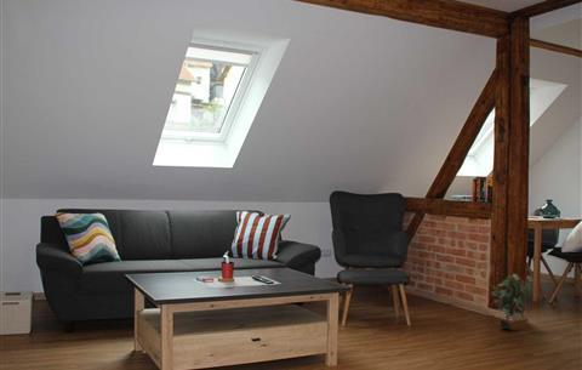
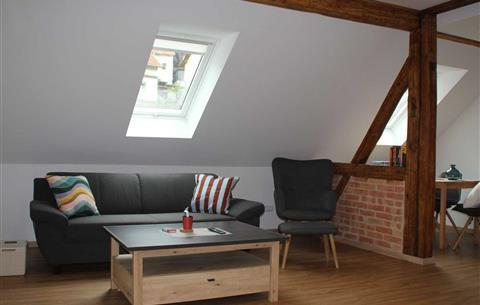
- potted plant (512, 301)
